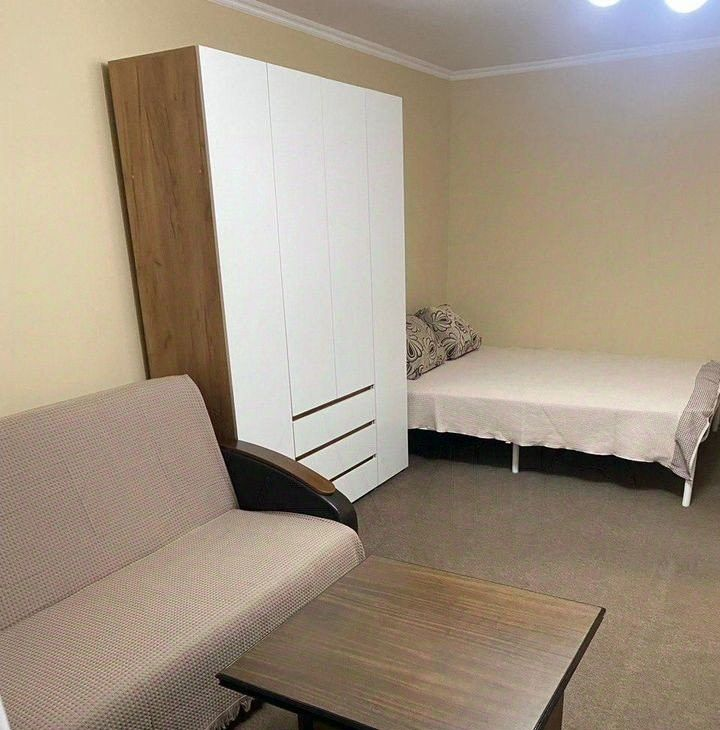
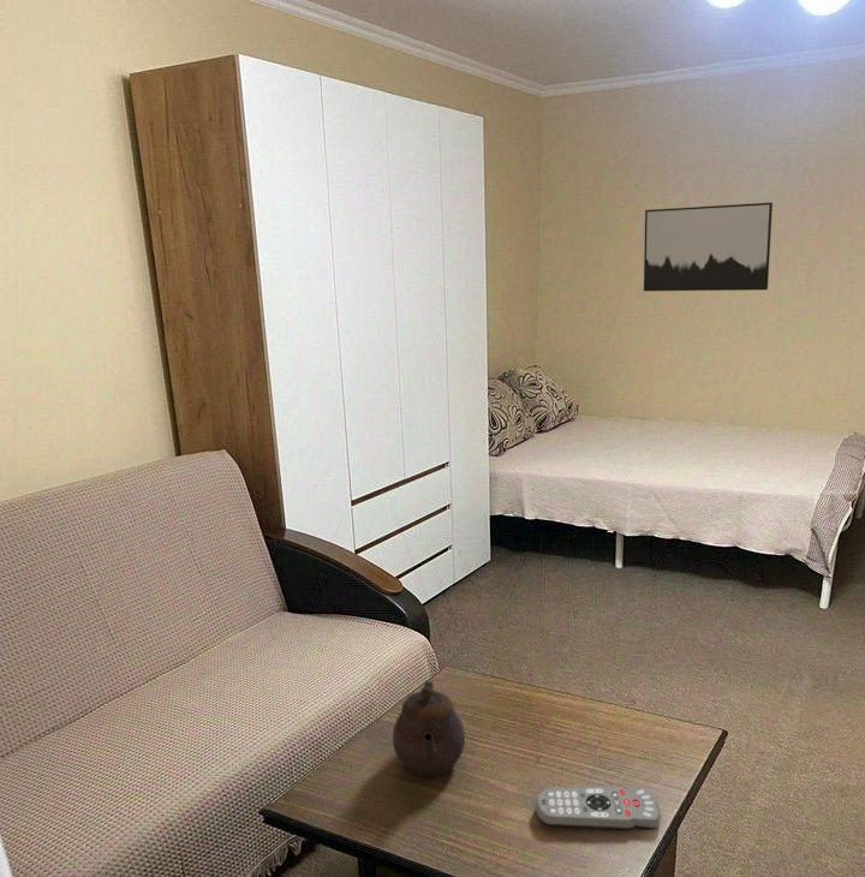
+ teapot (429, 722)
+ remote control (596, 807)
+ wall art (704, 249)
